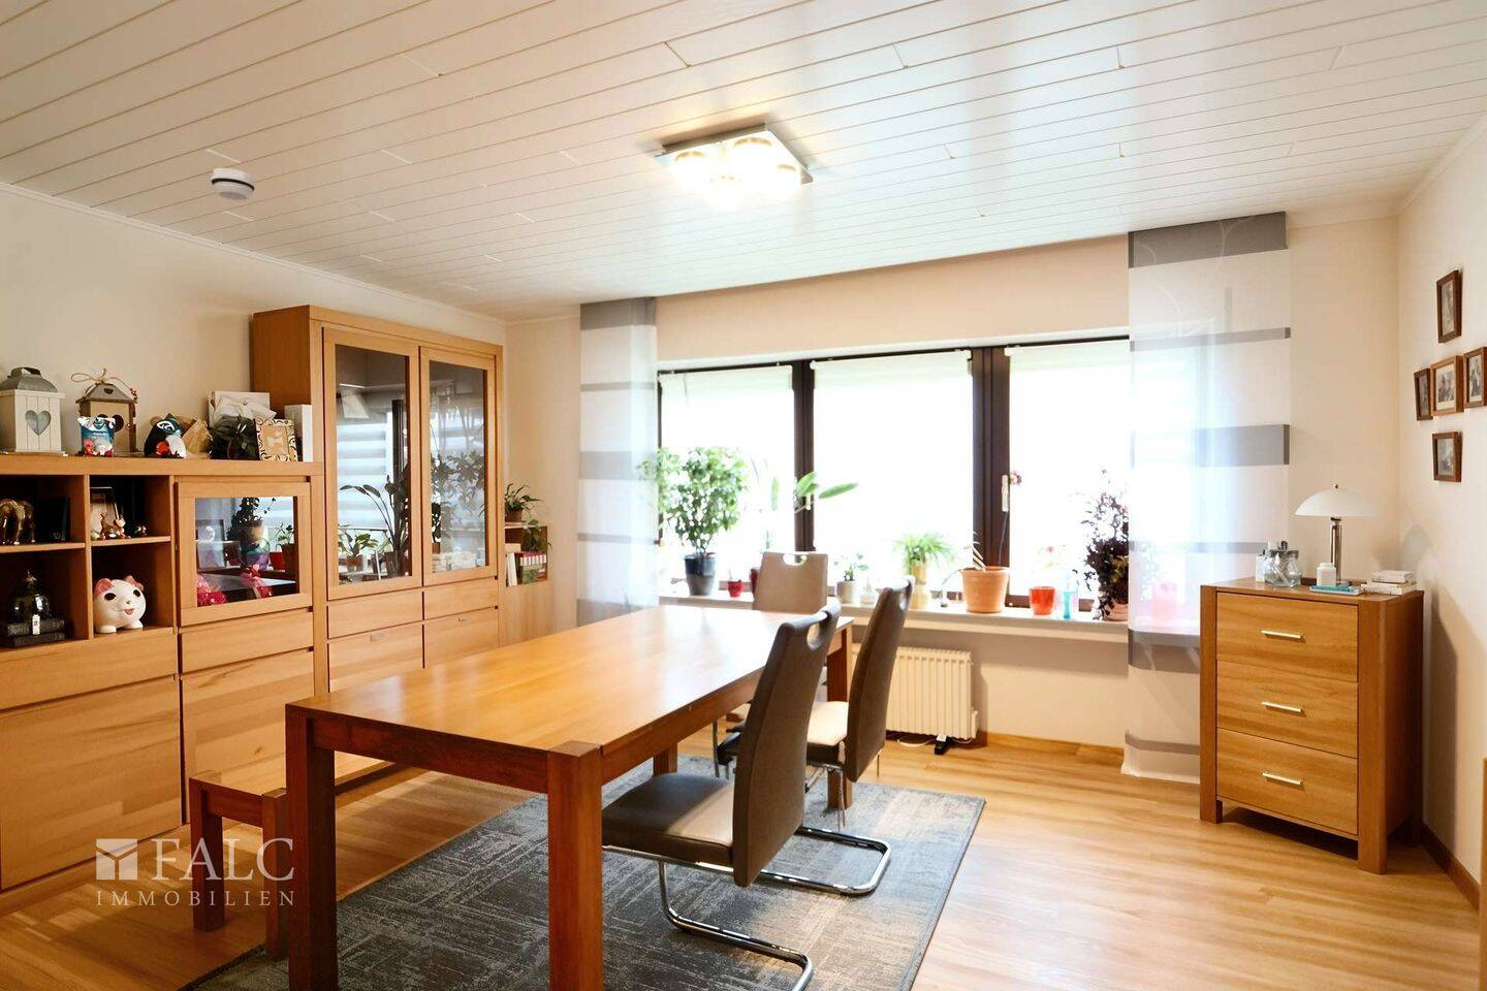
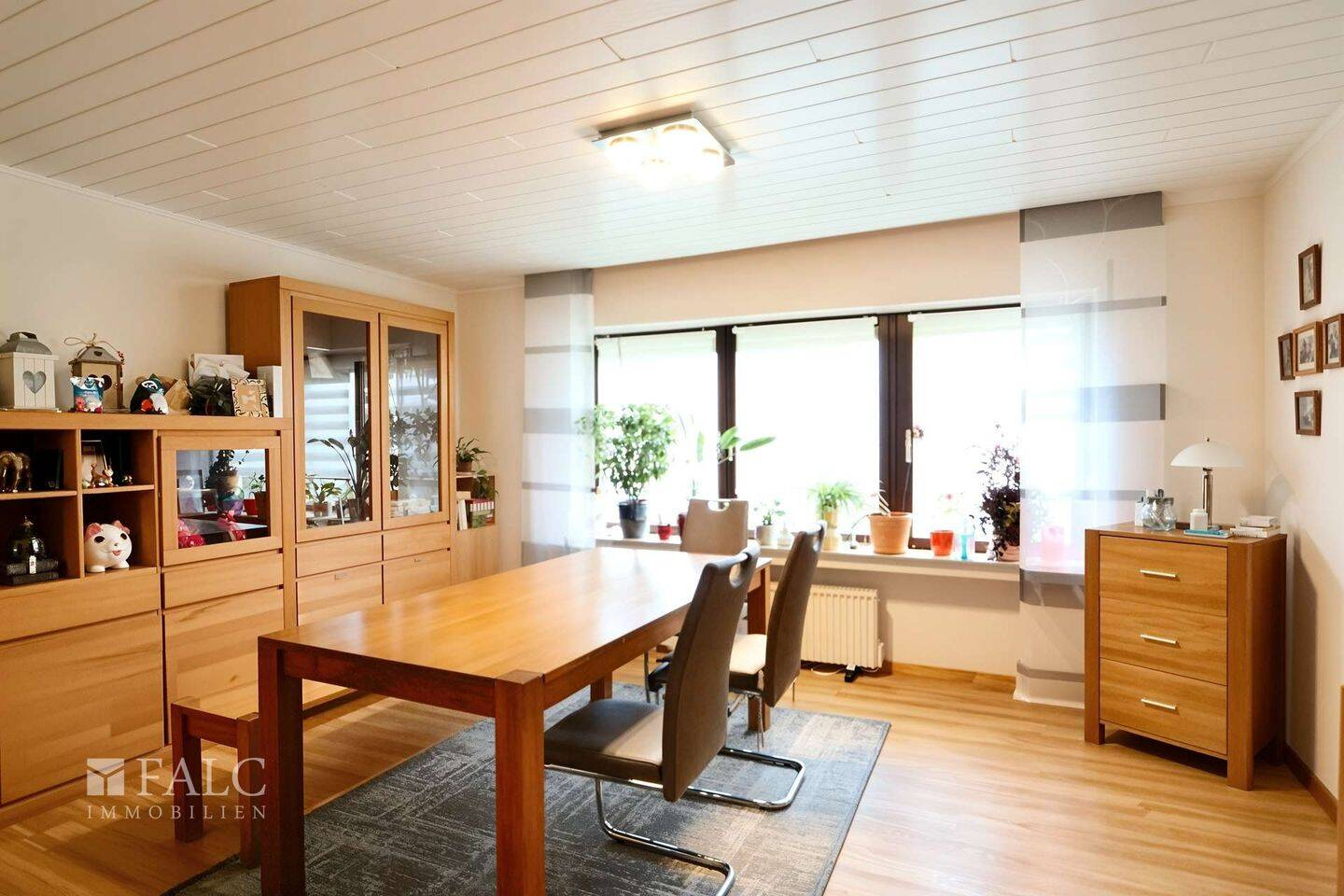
- smoke detector (232, 185)
